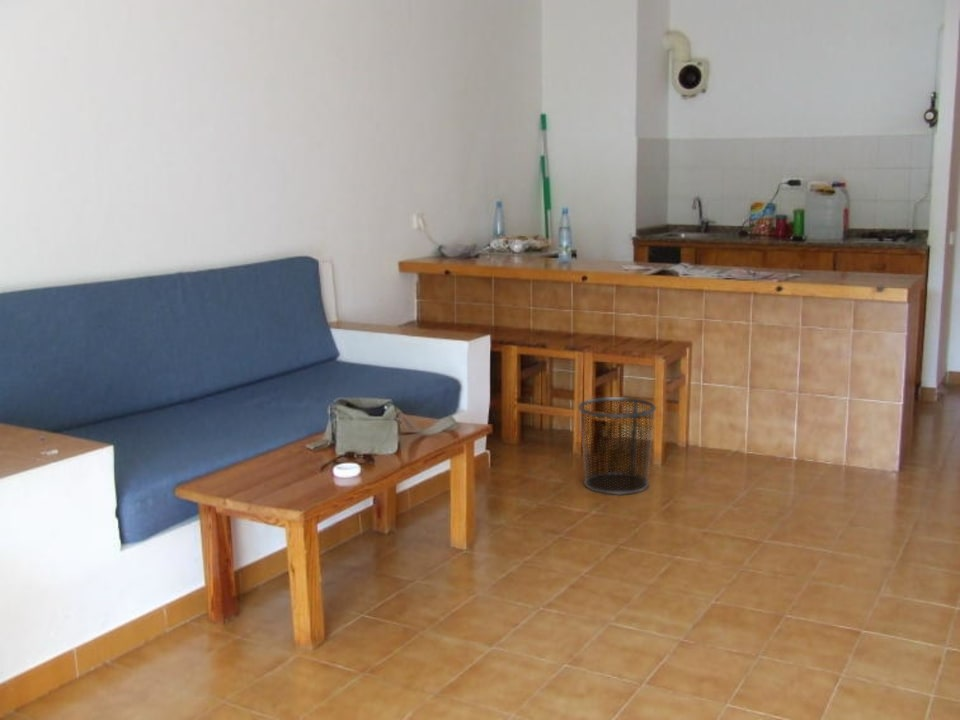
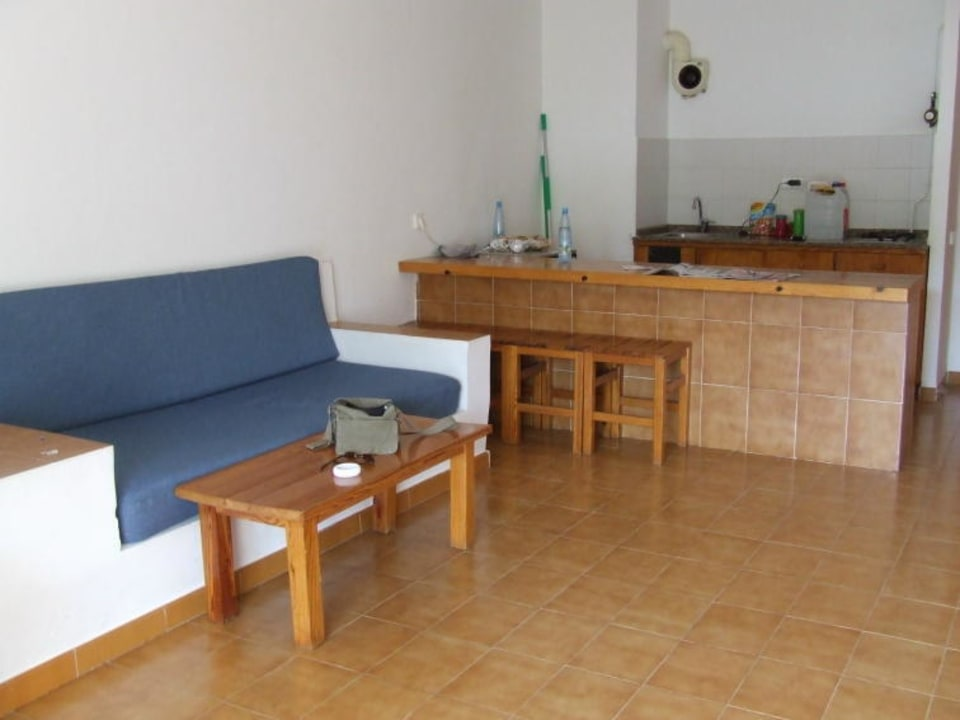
- waste bin (616, 445)
